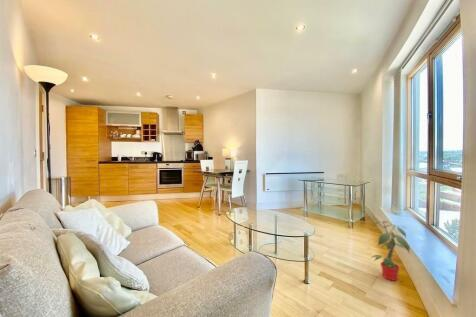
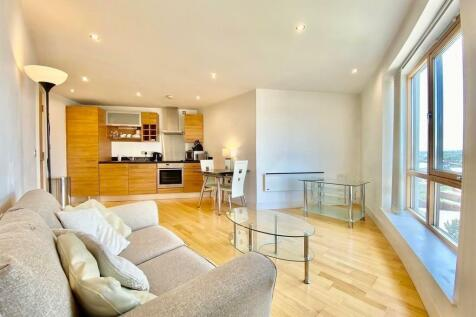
- potted plant (389, 250)
